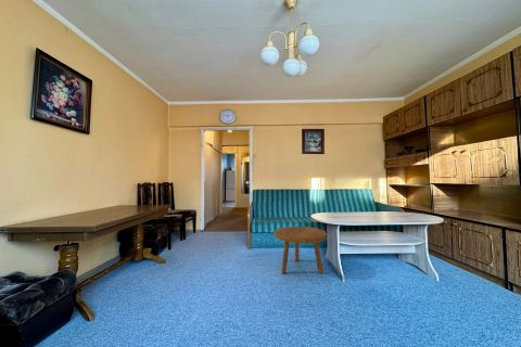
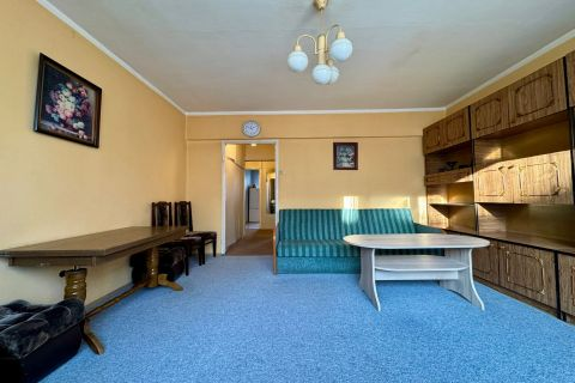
- footstool (298, 249)
